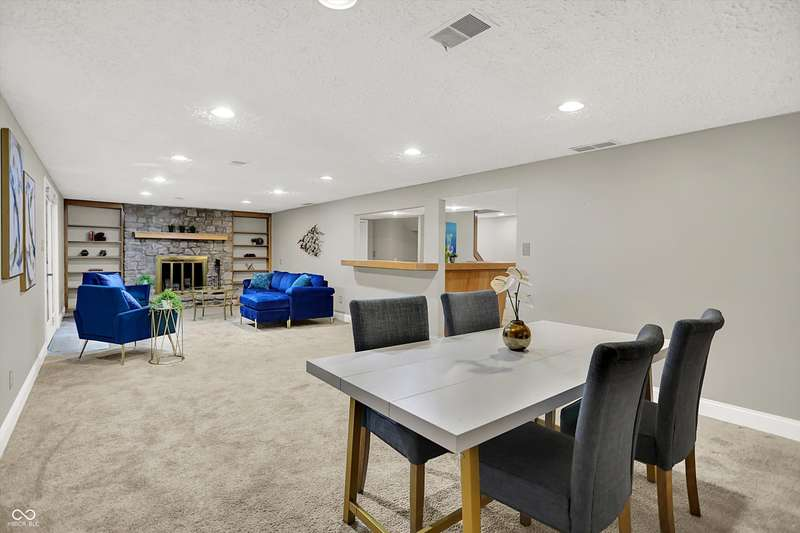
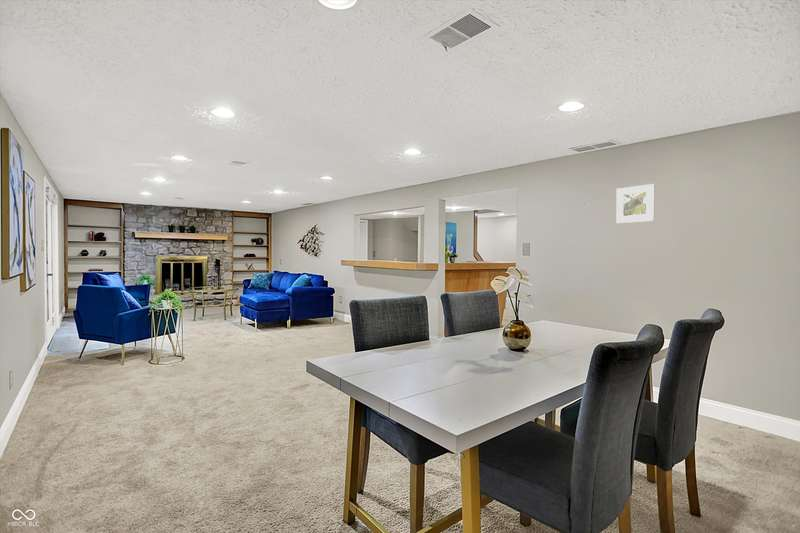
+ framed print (634, 204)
